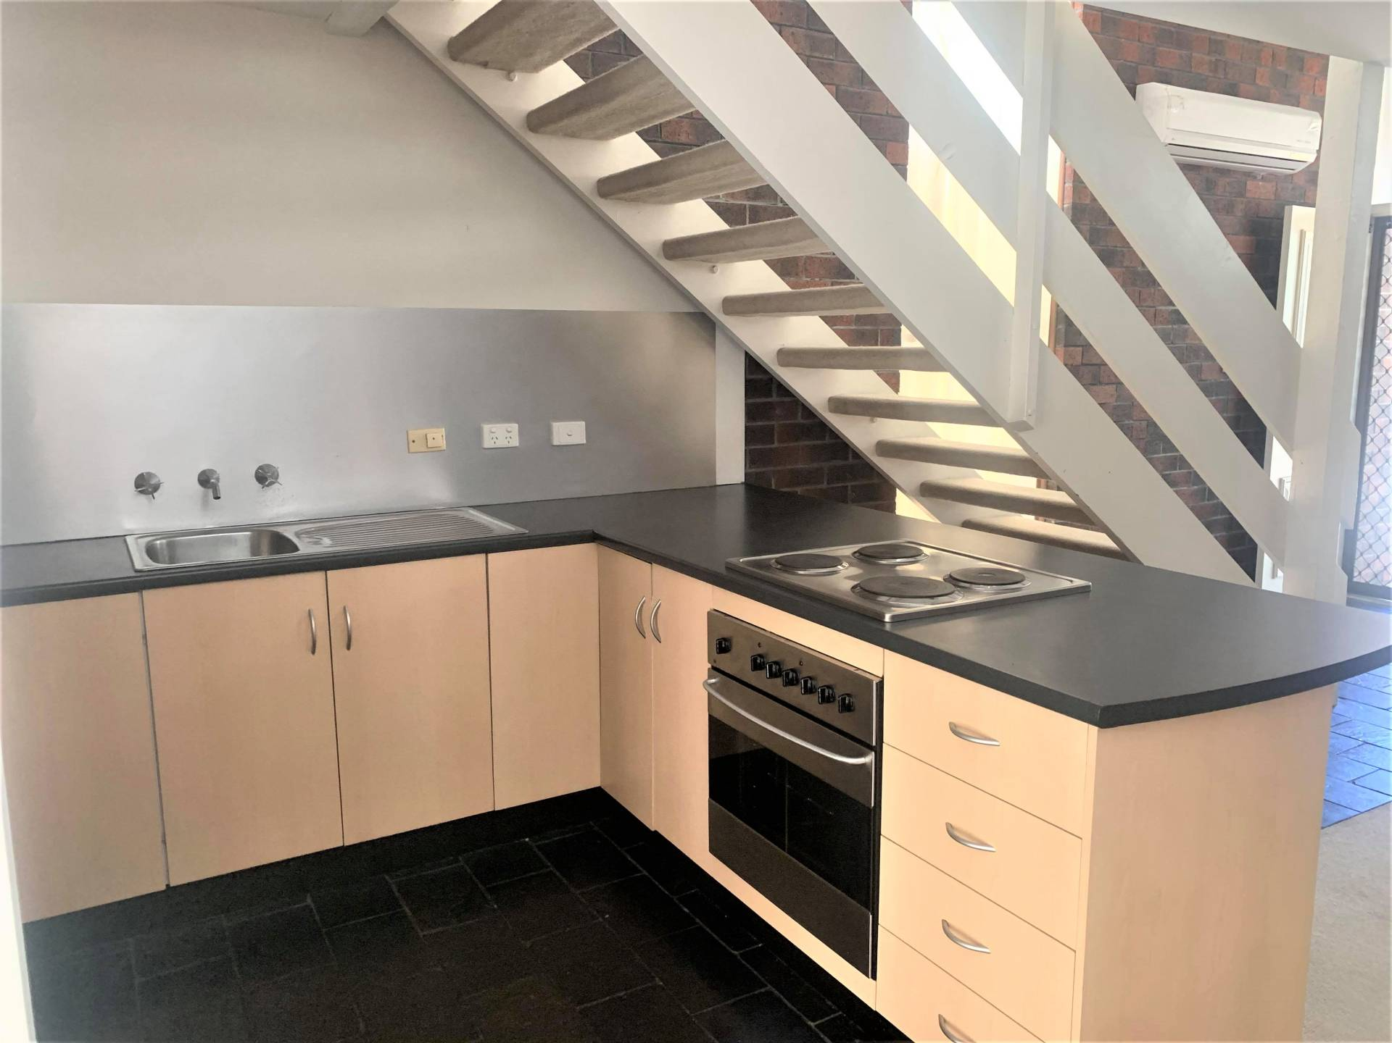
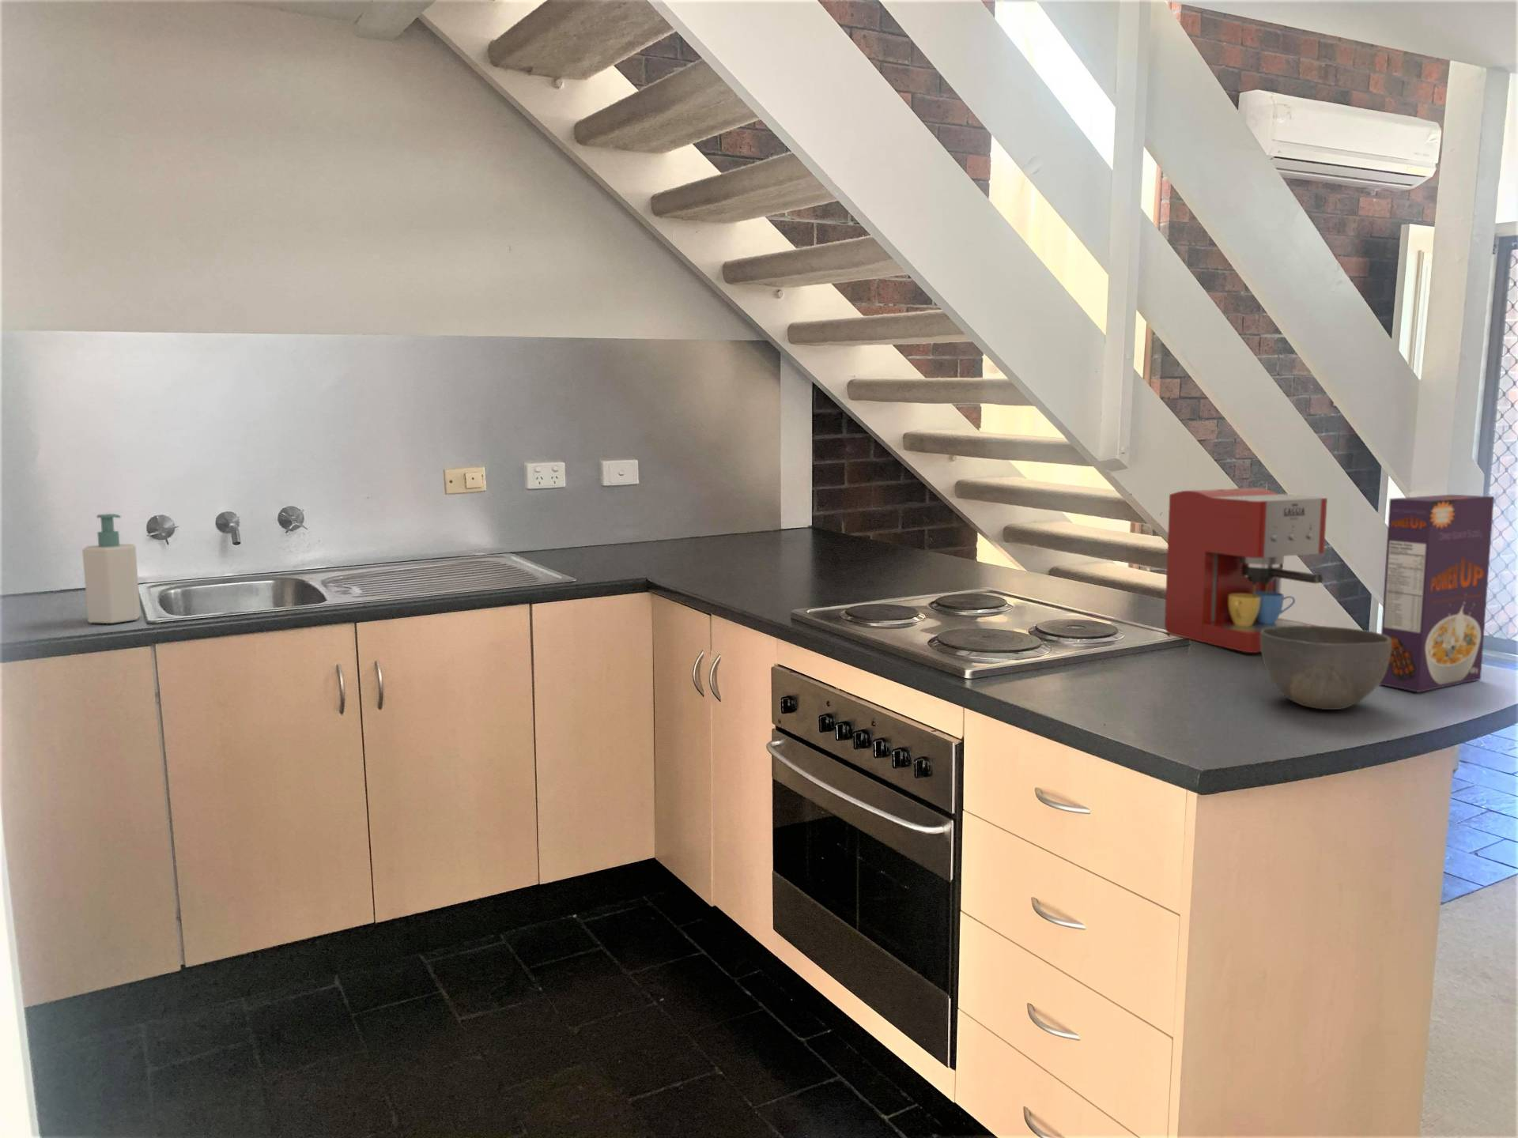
+ bowl (1323, 668)
+ coffee maker (1242, 565)
+ cereal box (1436, 591)
+ soap bottle (111, 567)
